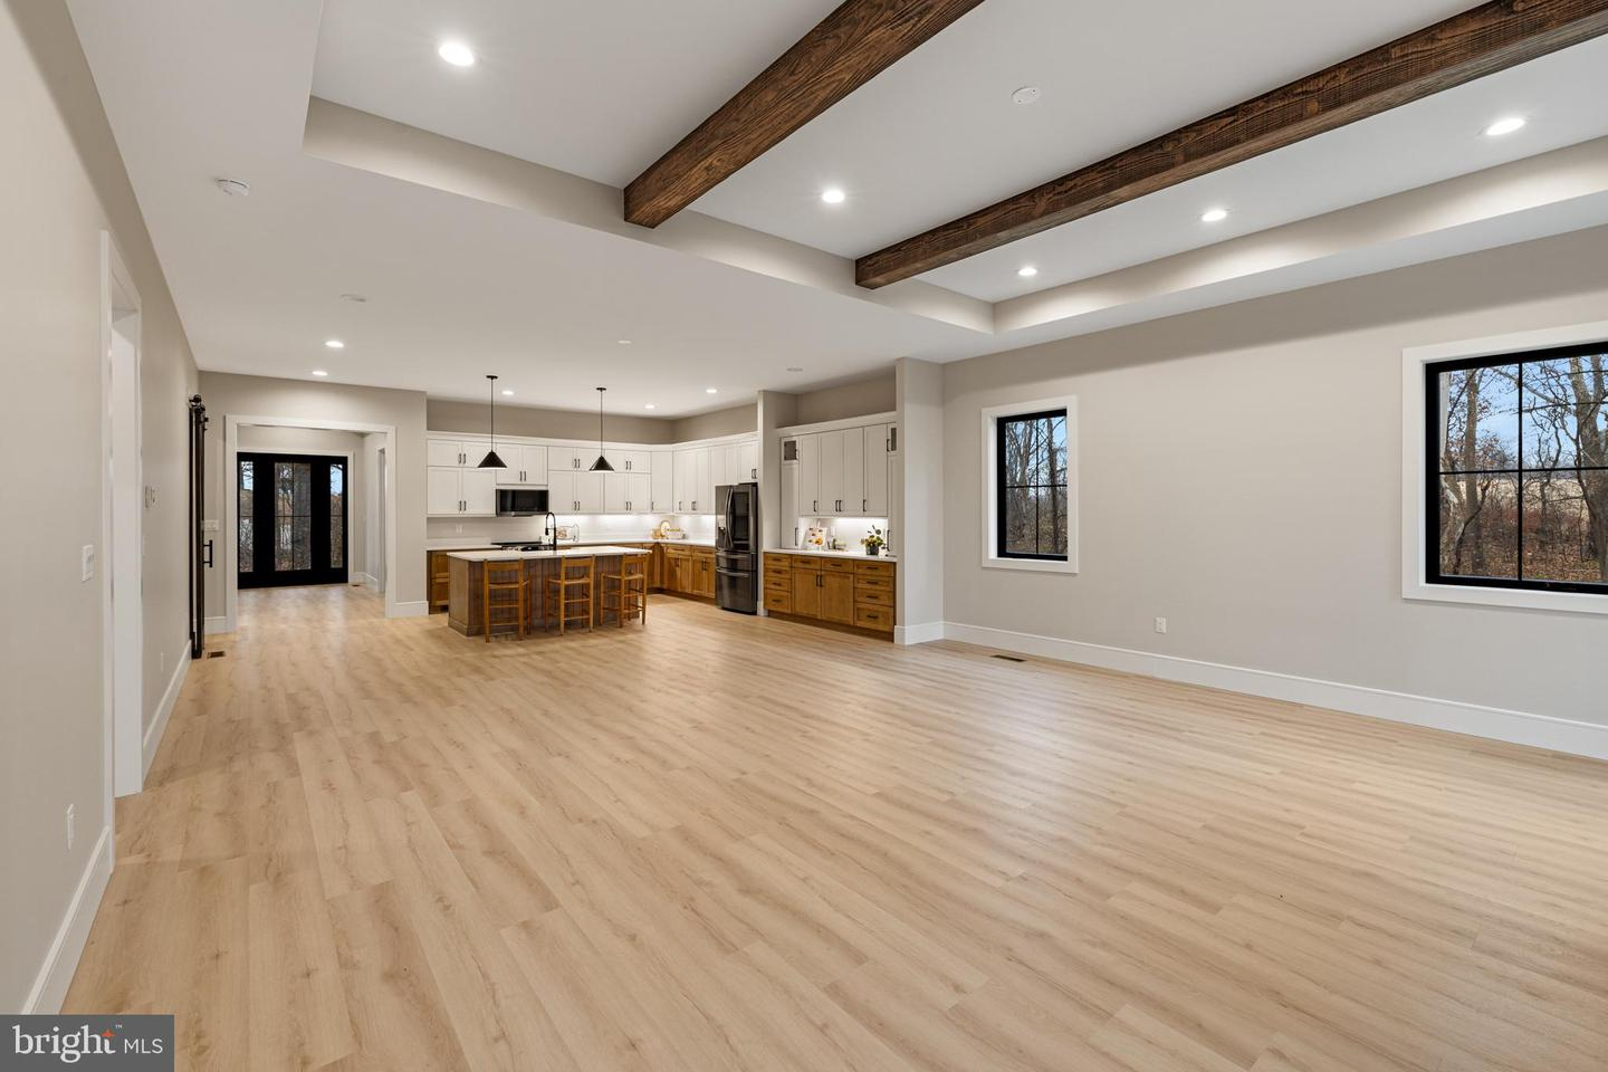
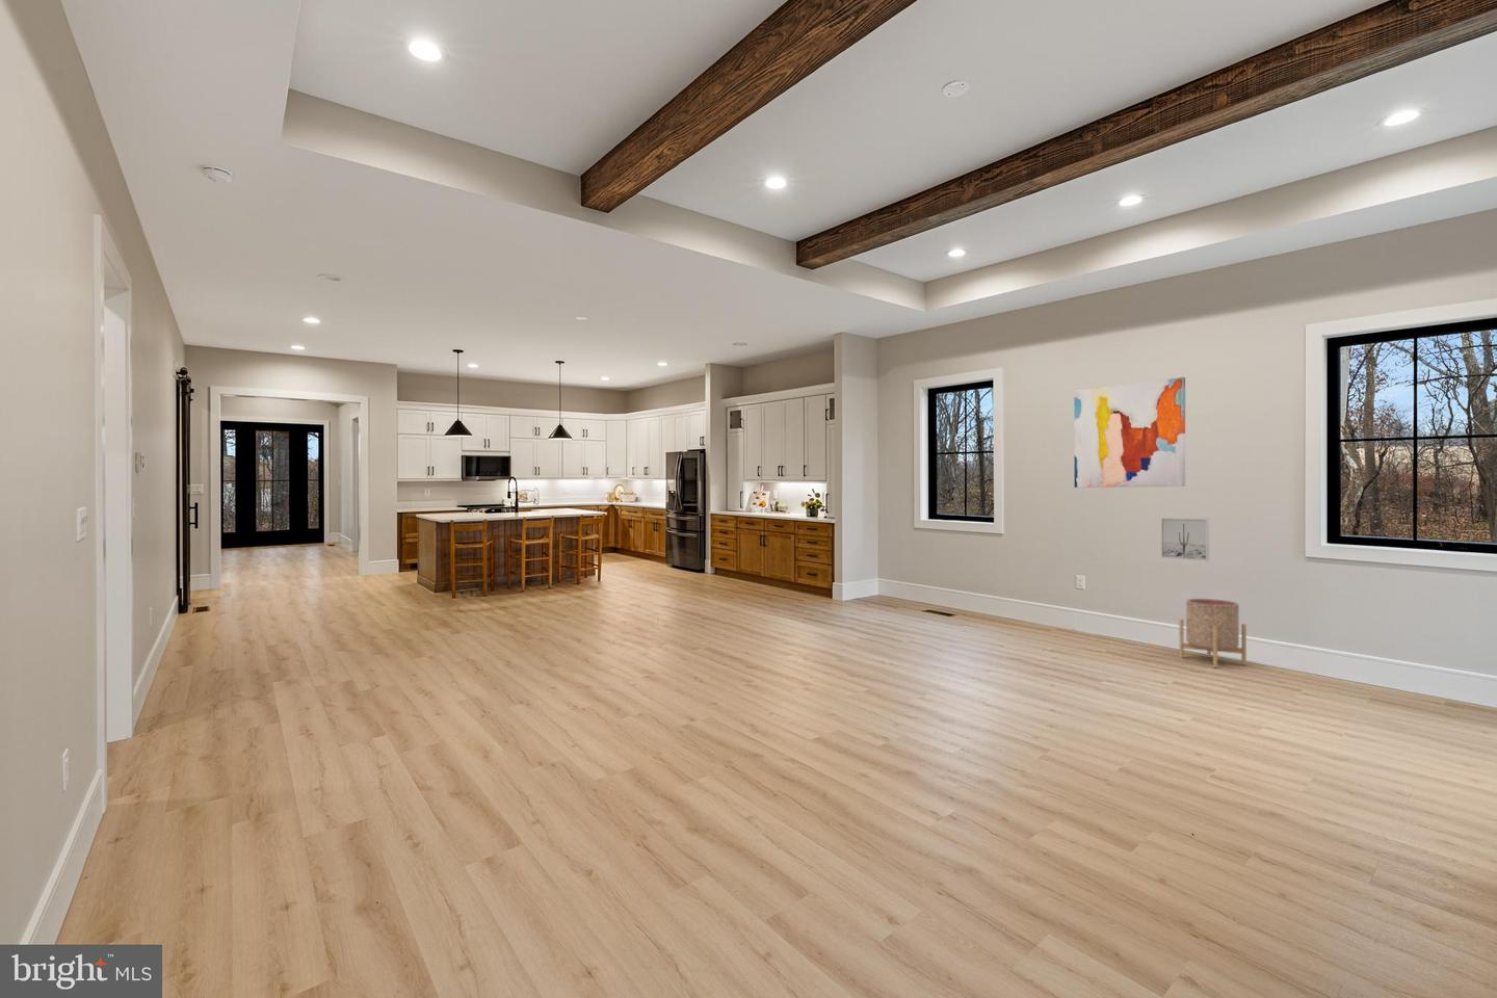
+ wall art (1126, 436)
+ wall art (1184, 538)
+ planter (1211, 632)
